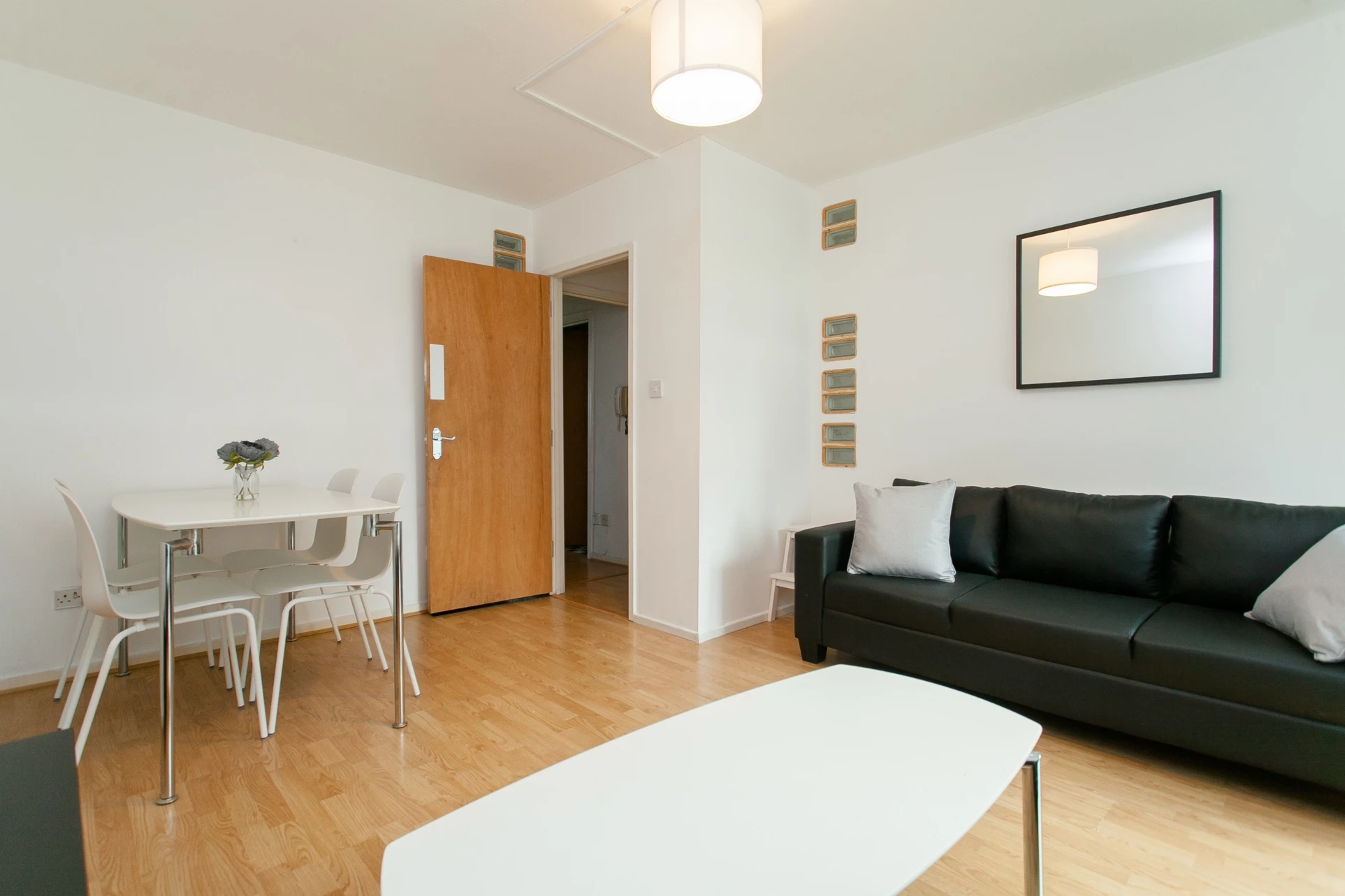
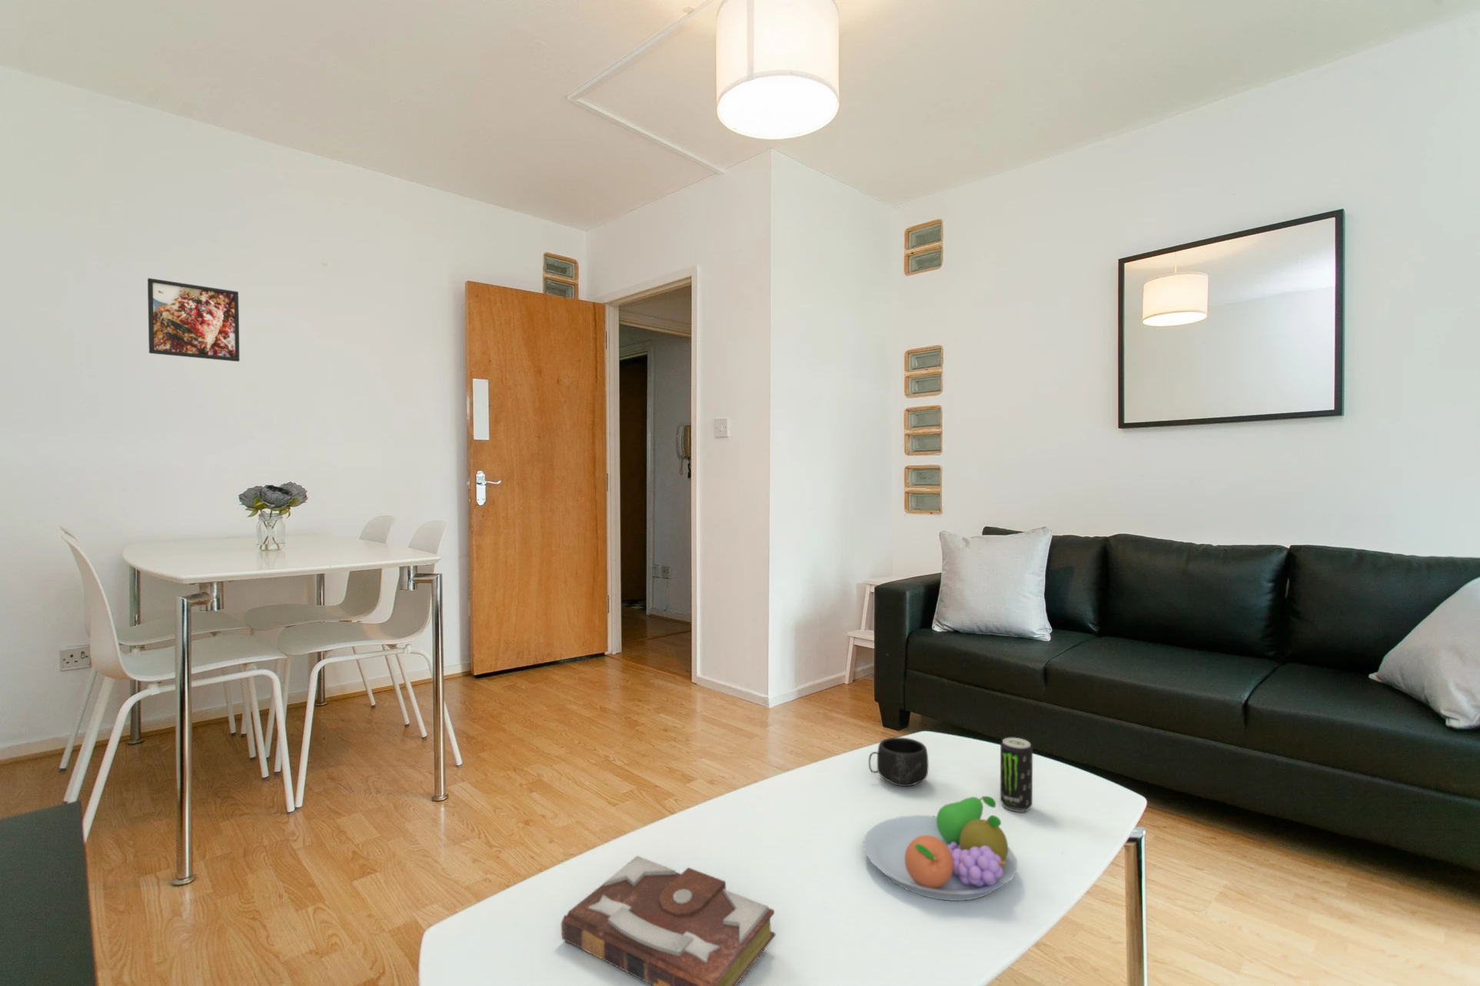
+ mug (897, 763)
+ fruit bowl (943, 835)
+ book (670, 921)
+ beverage can (1016, 774)
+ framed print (195, 321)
